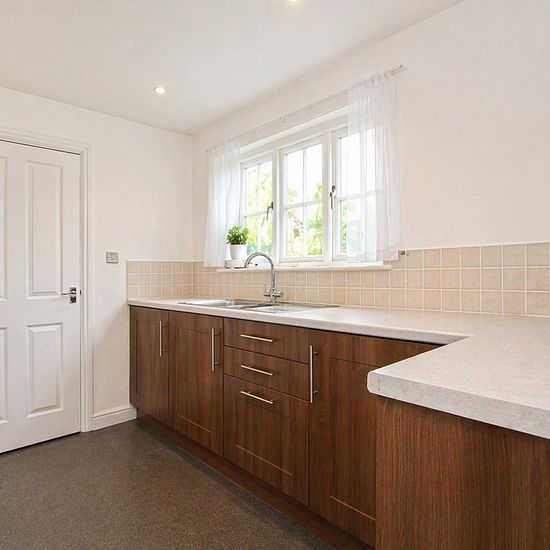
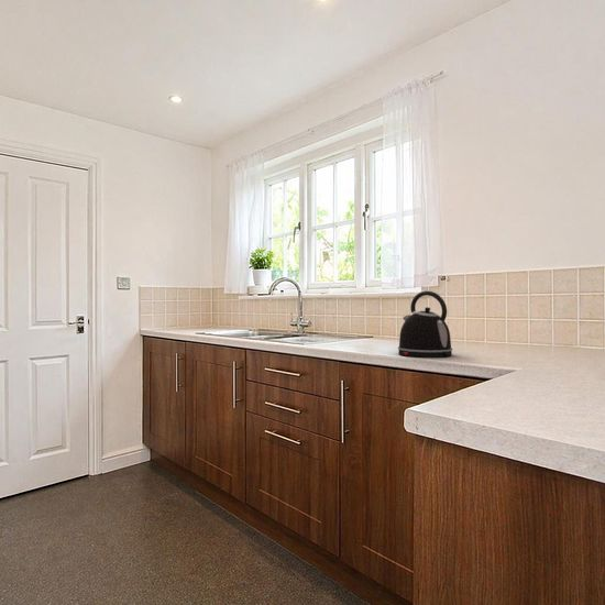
+ kettle (425, 322)
